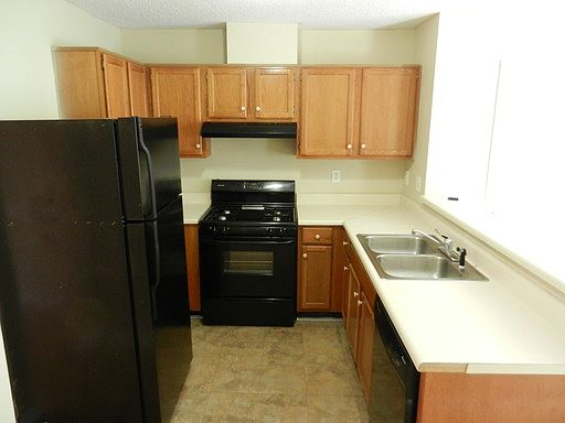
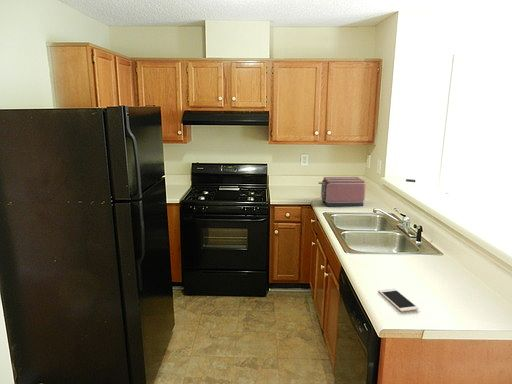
+ toaster (340, 191)
+ cell phone (397, 299)
